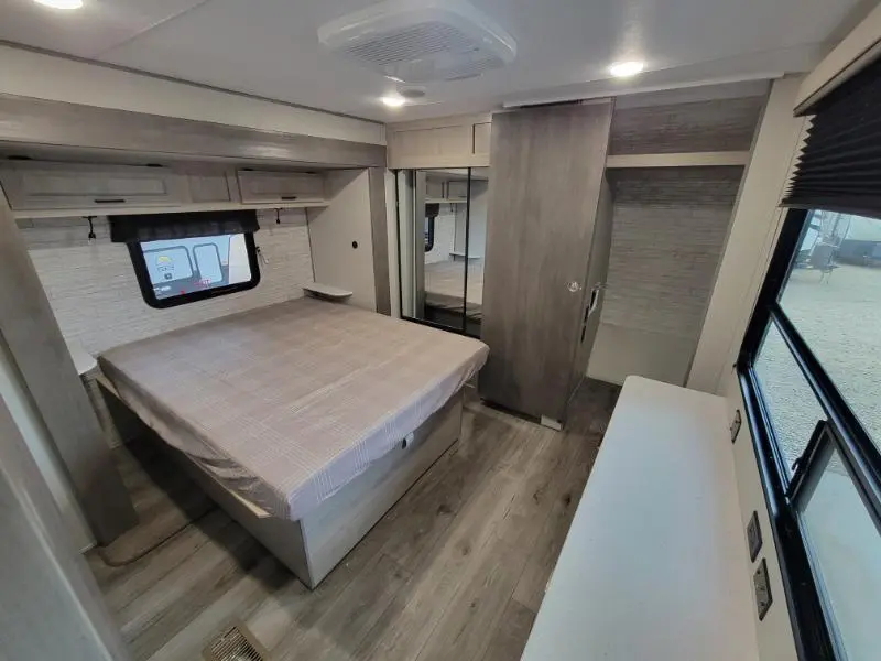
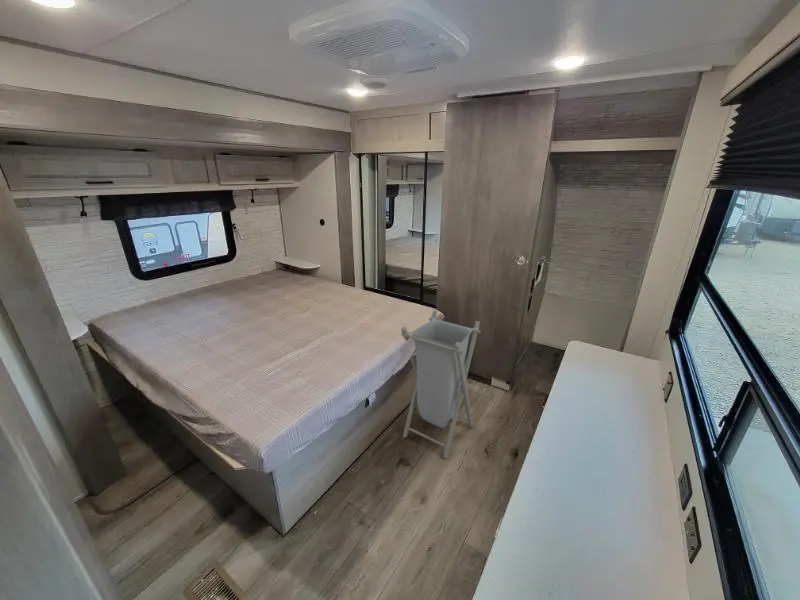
+ laundry hamper (440, 381)
